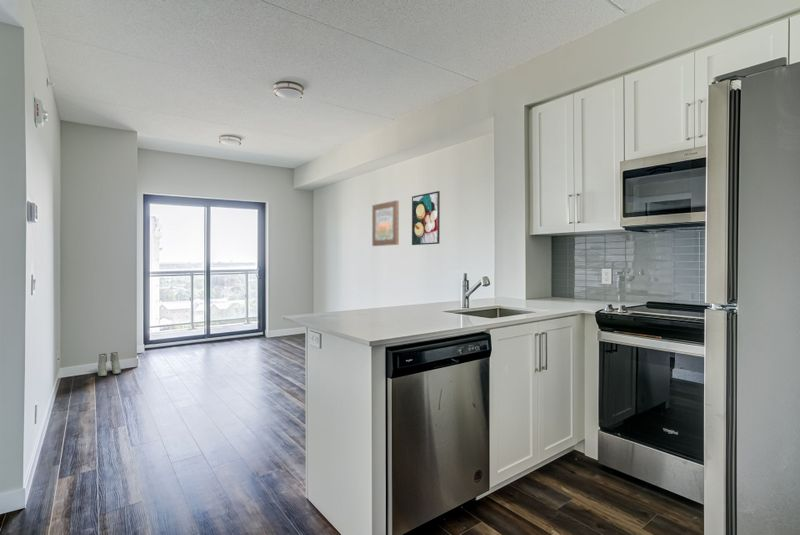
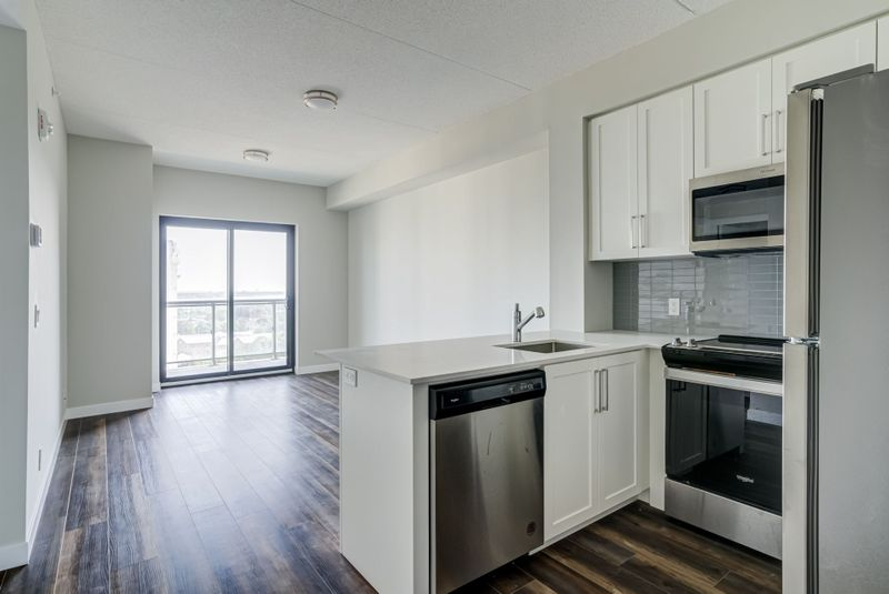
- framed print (425, 219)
- wall art (385, 224)
- boots (110, 362)
